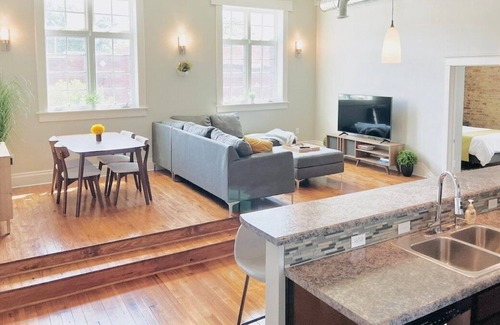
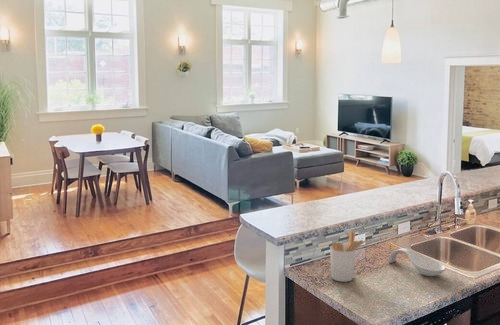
+ utensil holder (348, 257)
+ spoon rest (415, 261)
